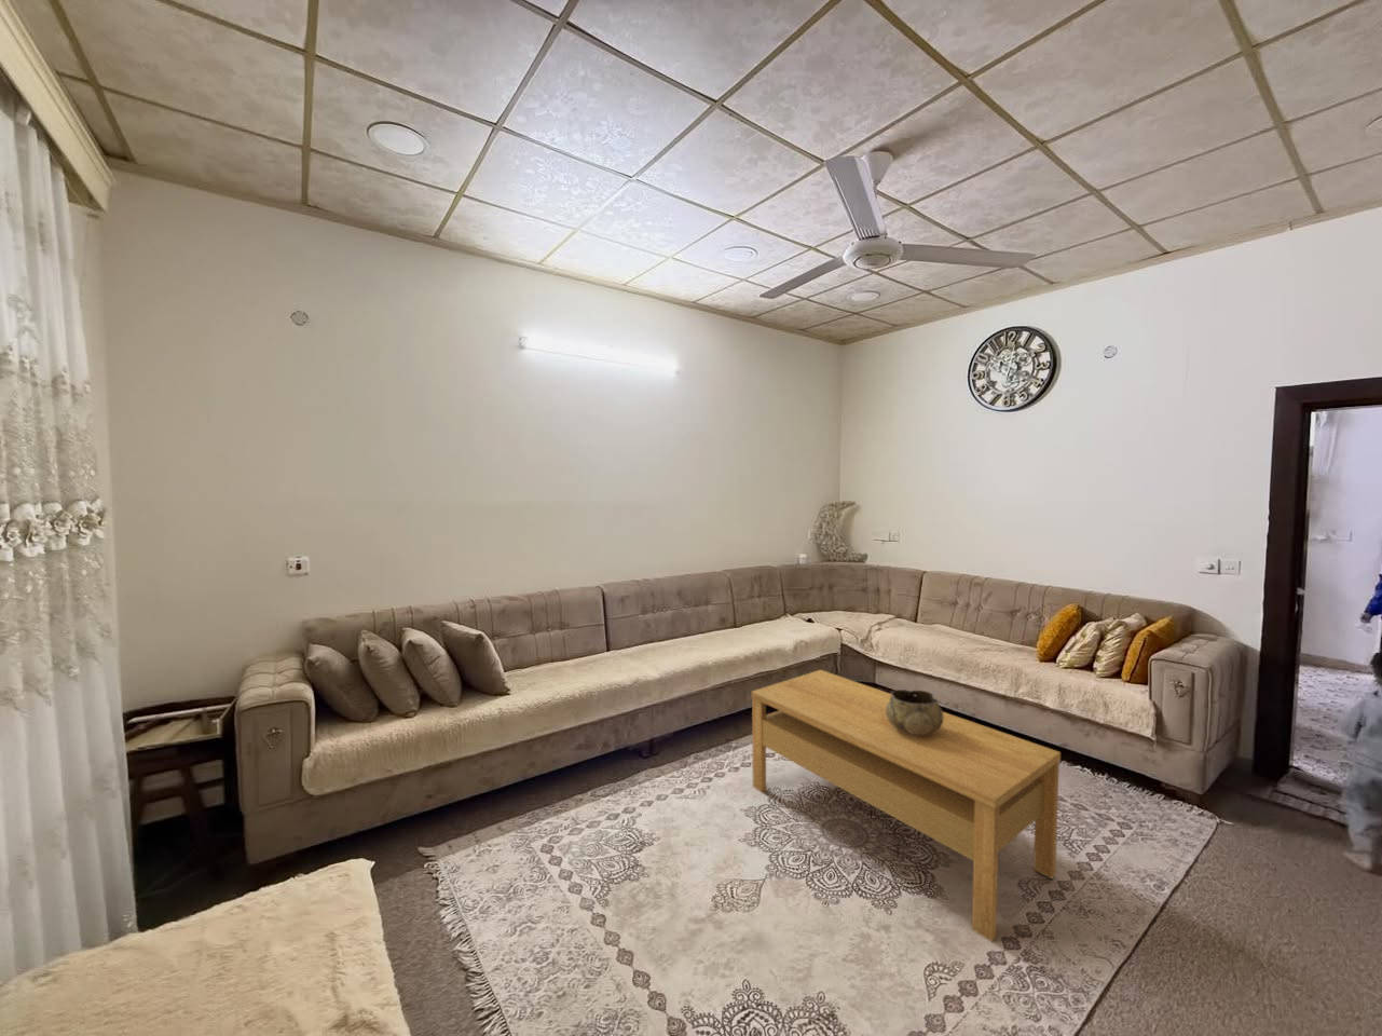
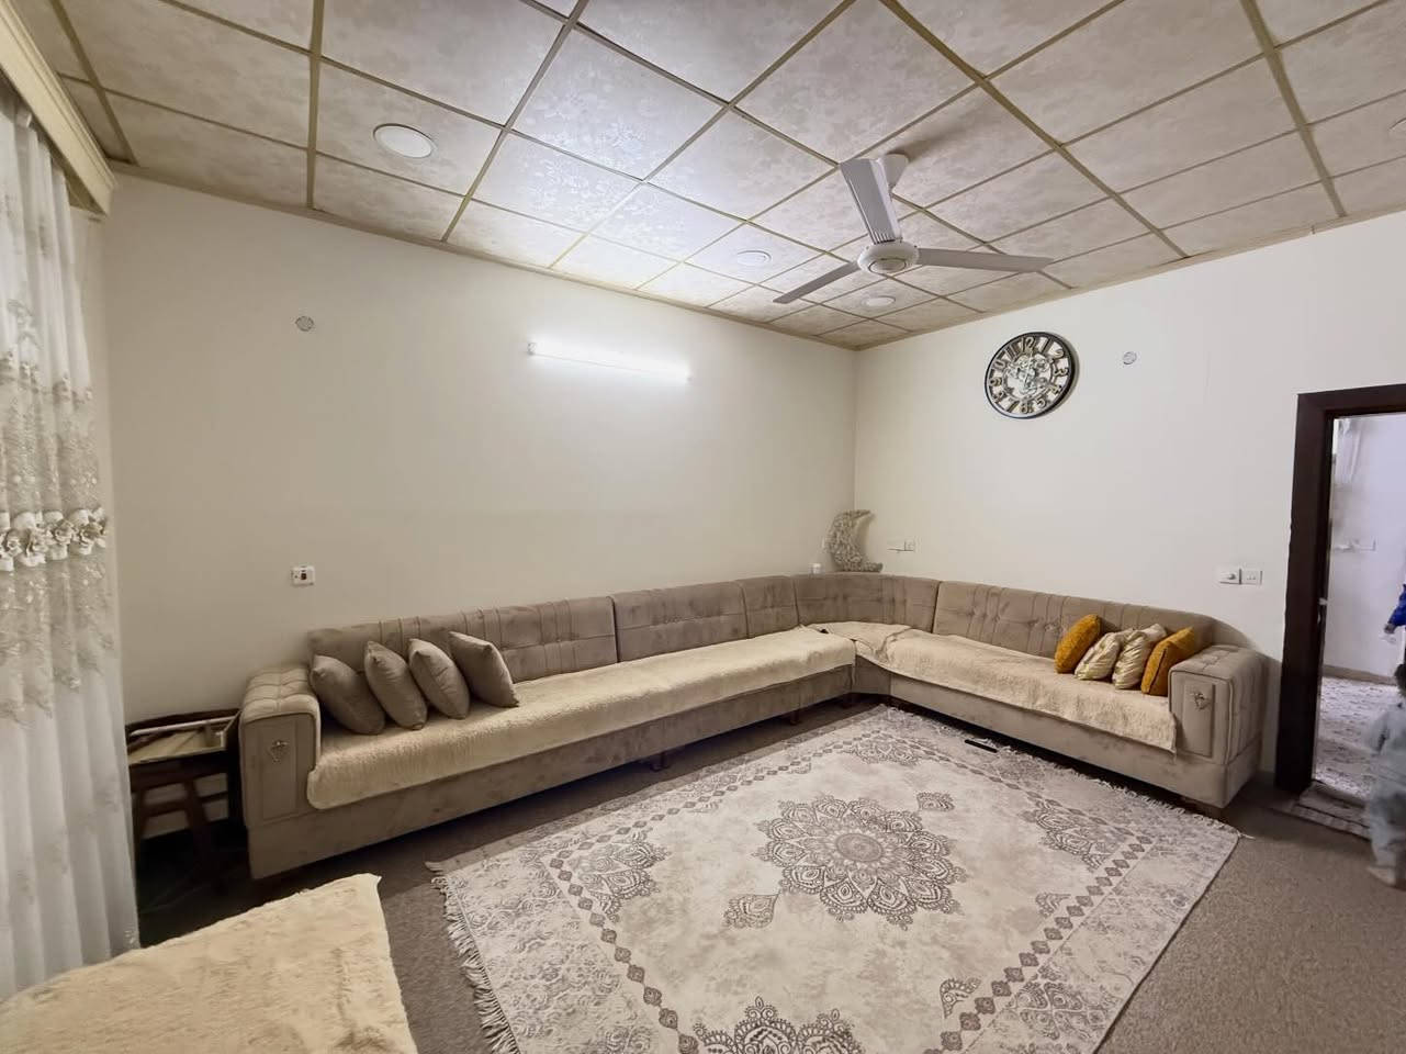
- decorative bowl (914, 712)
- coffee table (885, 772)
